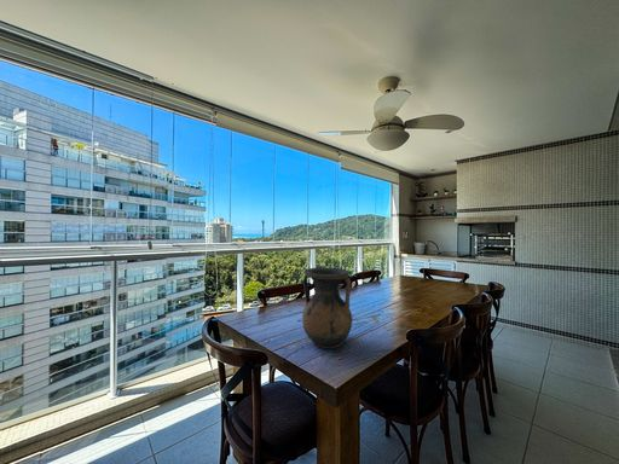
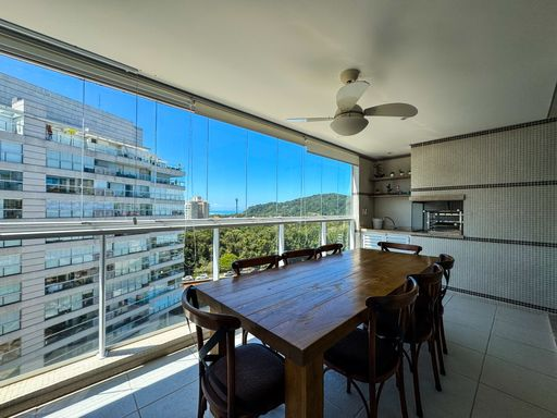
- vase (326, 306)
